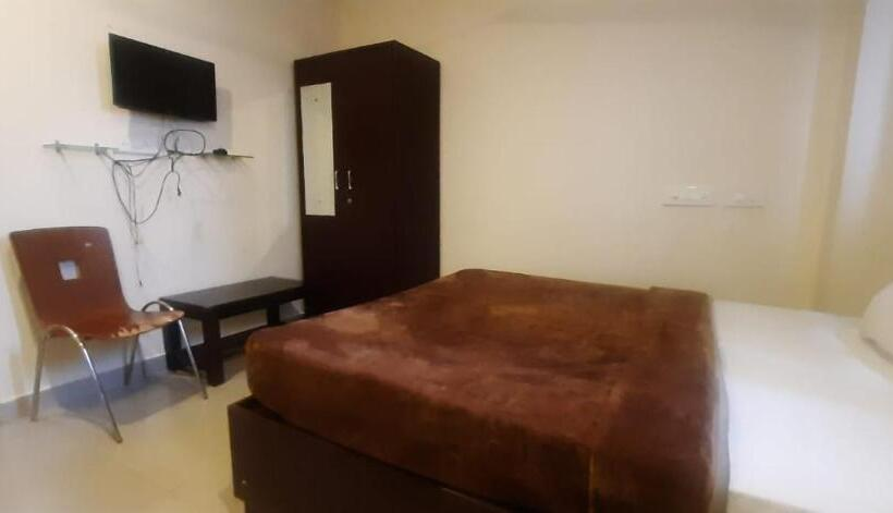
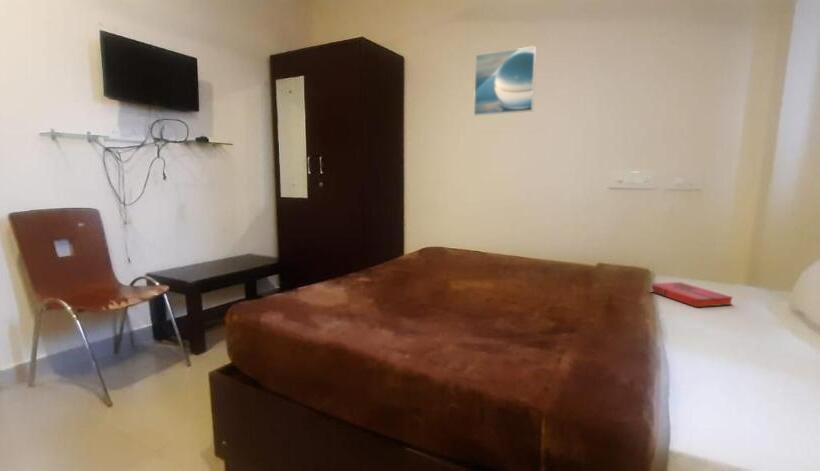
+ hardback book (687, 293)
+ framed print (503, 82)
